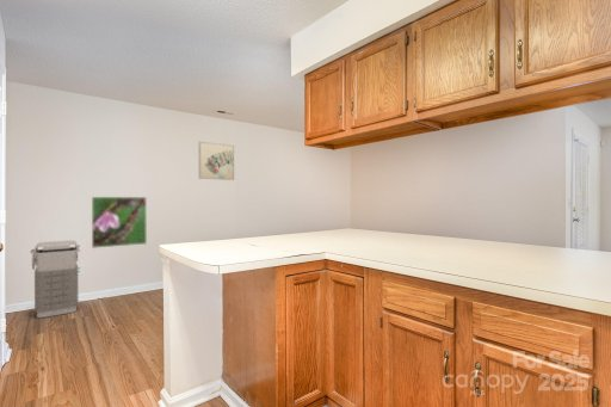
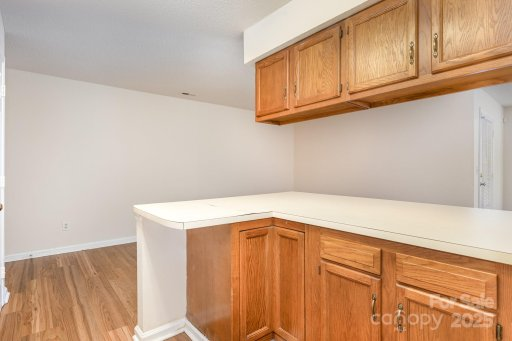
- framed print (119, 221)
- wall art (216, 161)
- grenade (56, 276)
